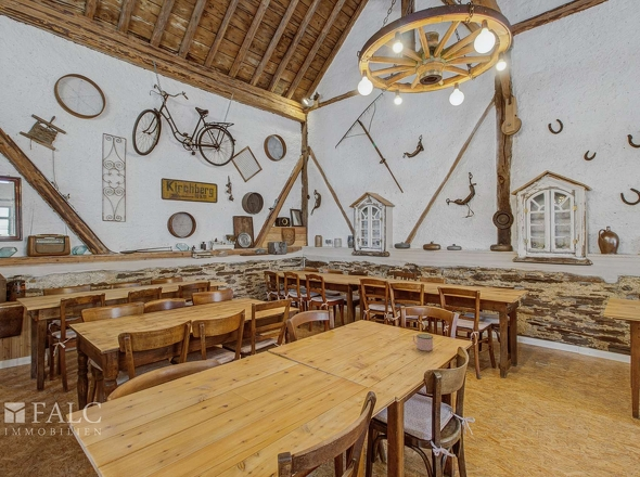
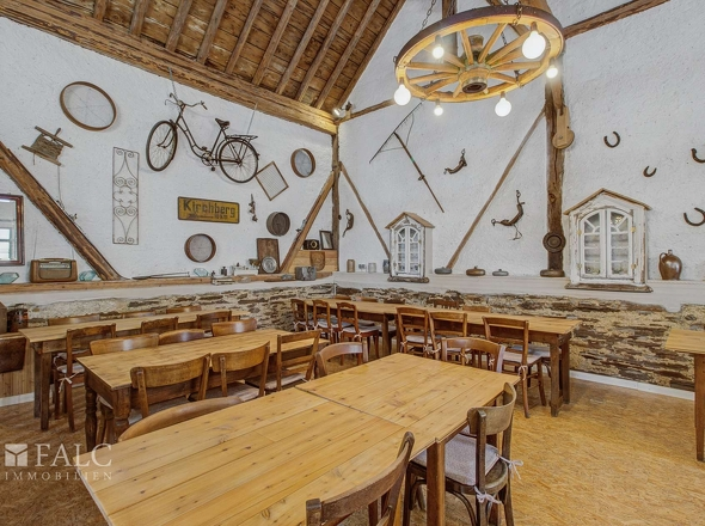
- mug (422, 341)
